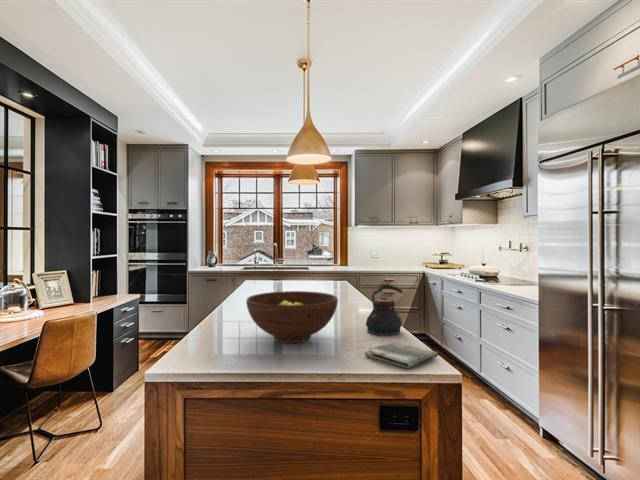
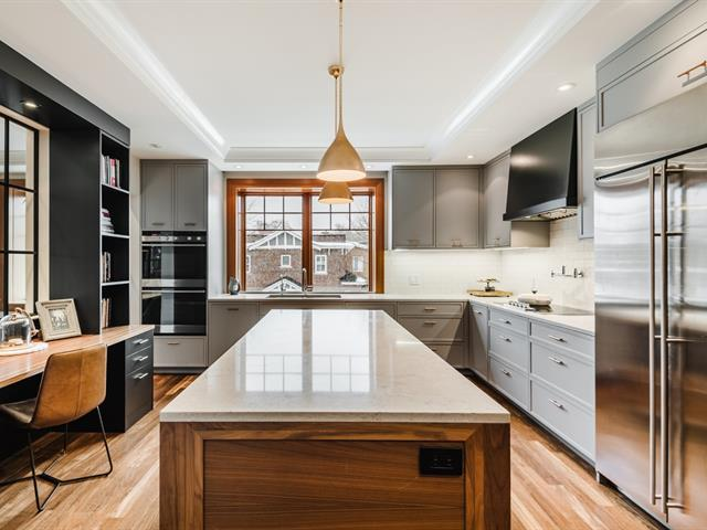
- fruit bowl (292, 318)
- dish towel (400, 352)
- teapot (383, 307)
